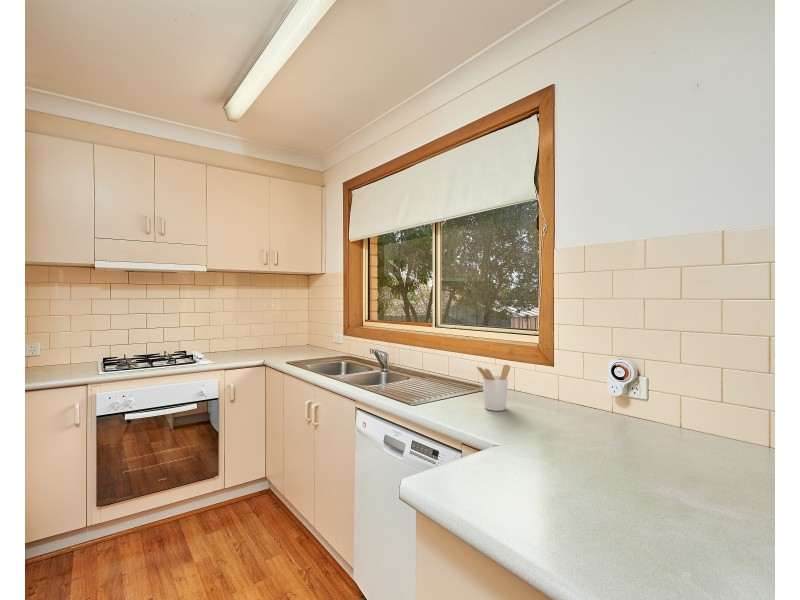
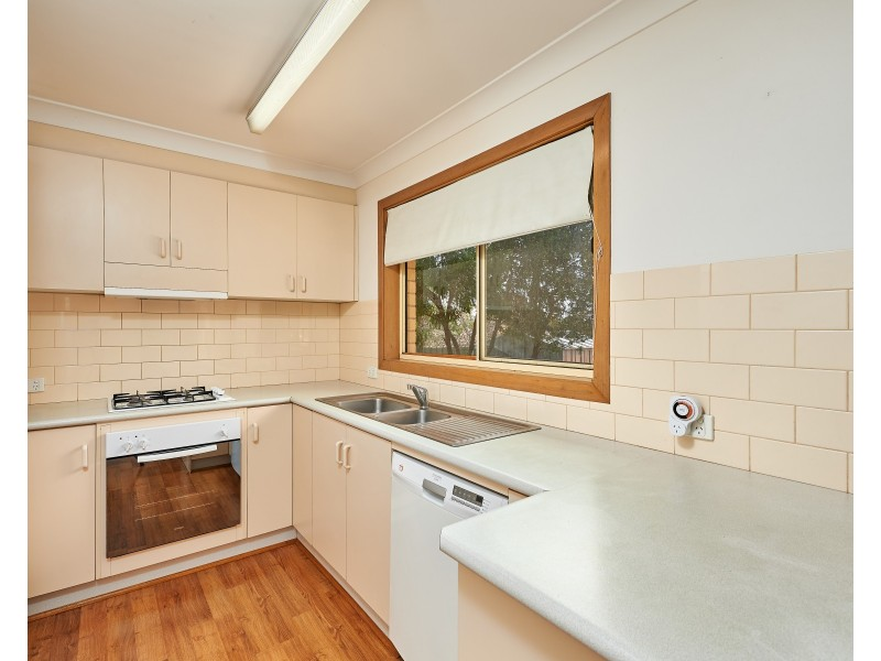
- utensil holder (491, 386)
